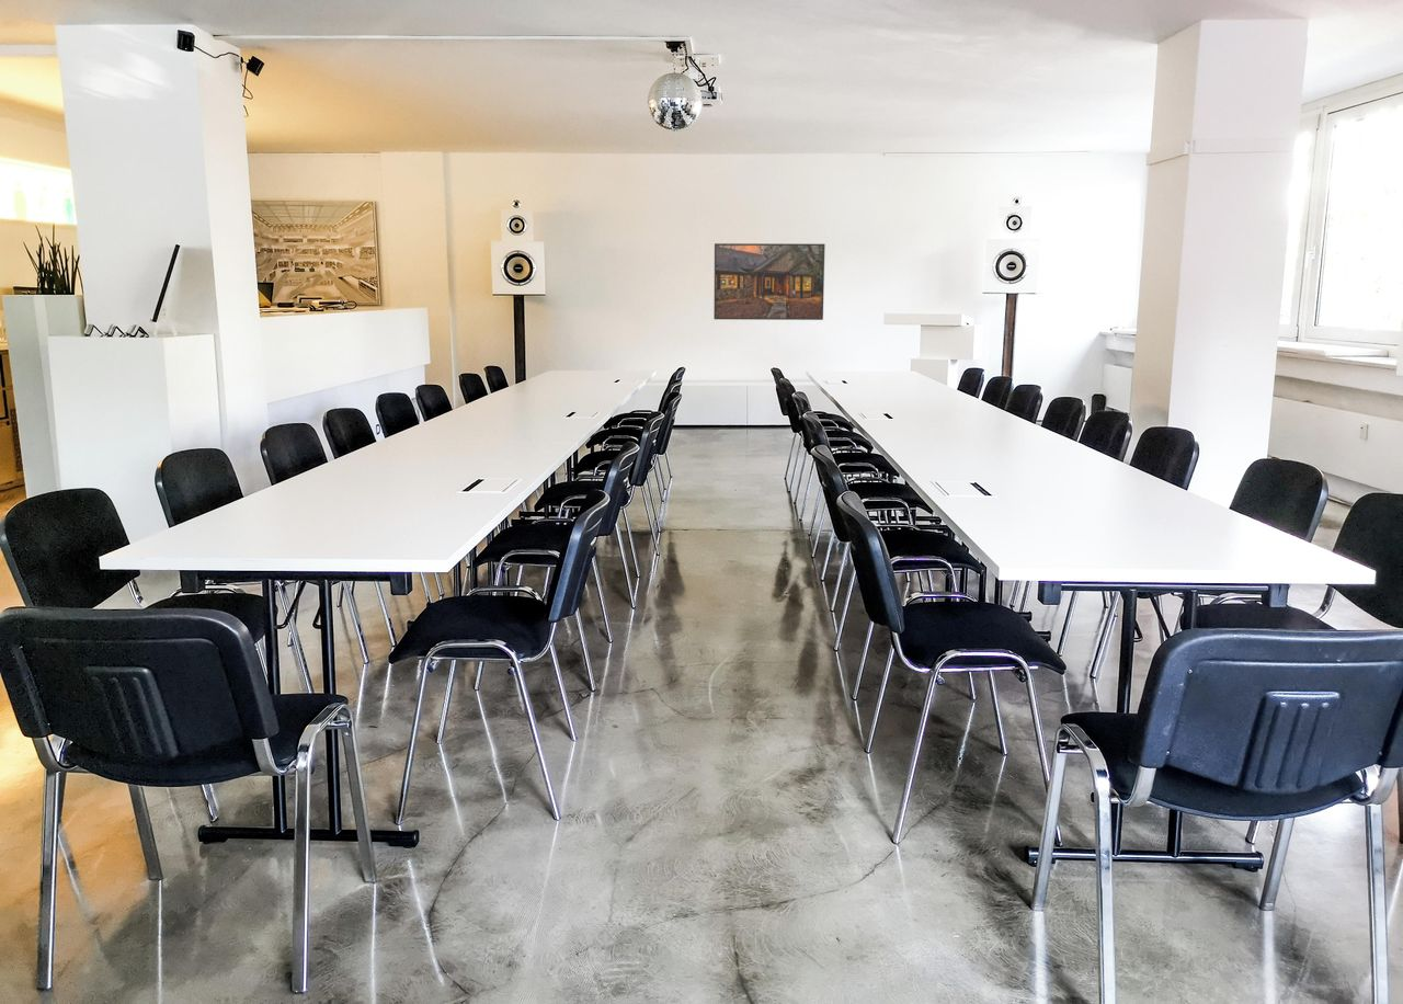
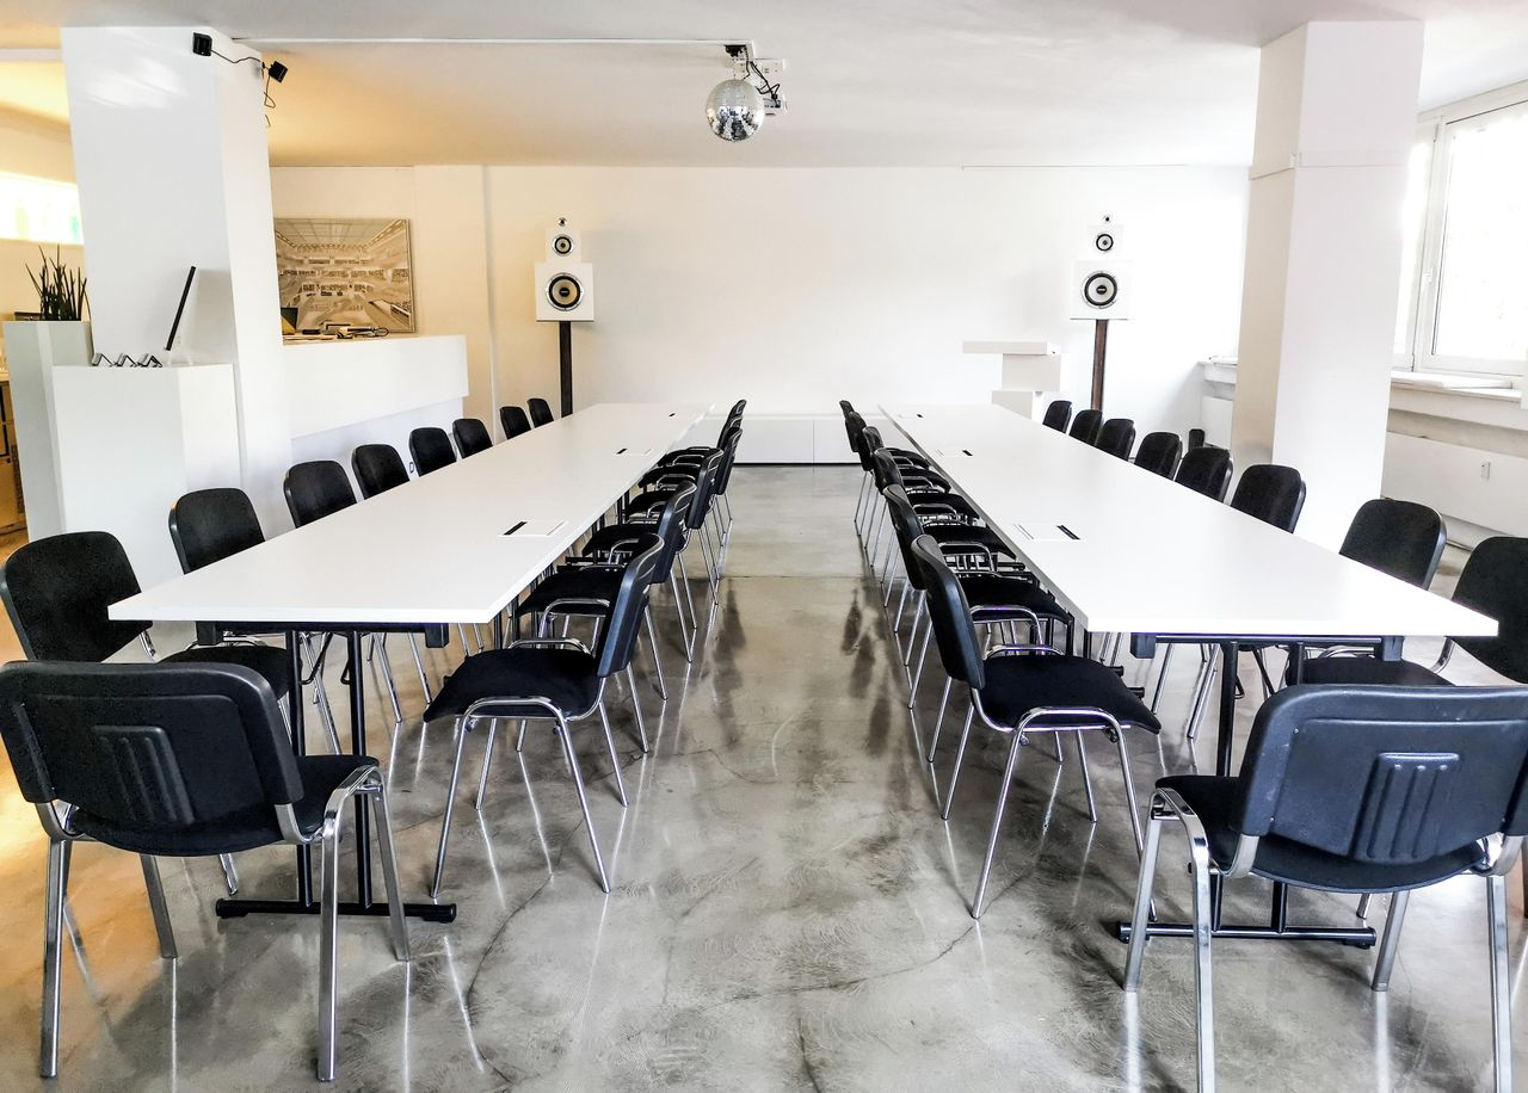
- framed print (768, 282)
